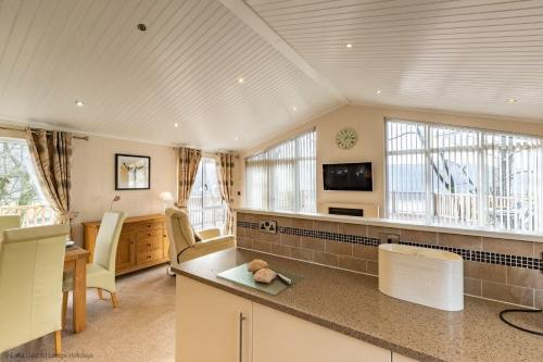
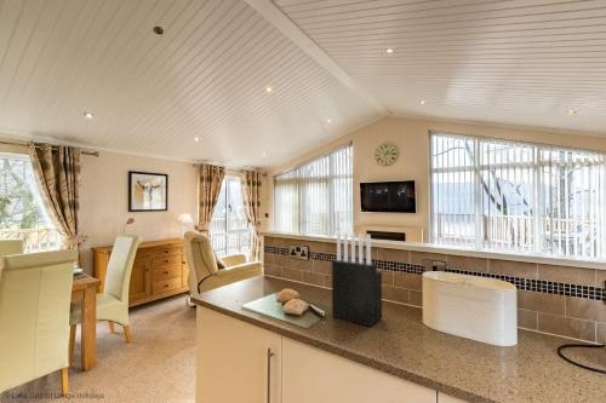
+ knife block (358, 274)
